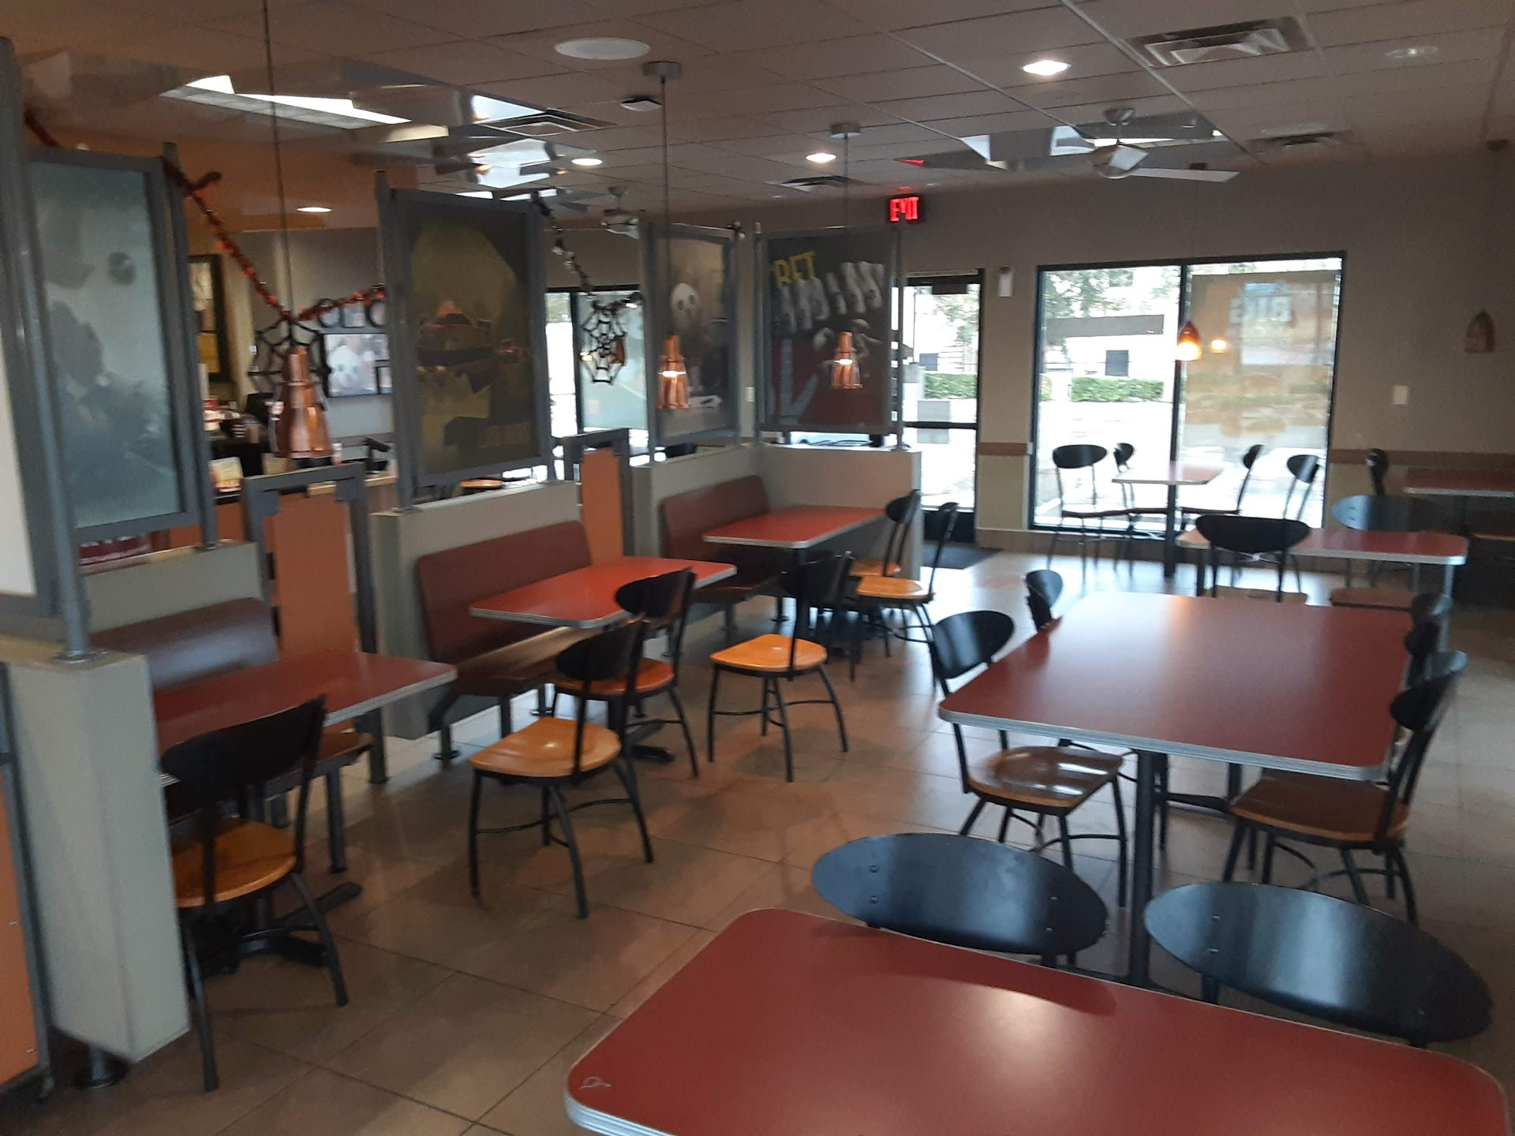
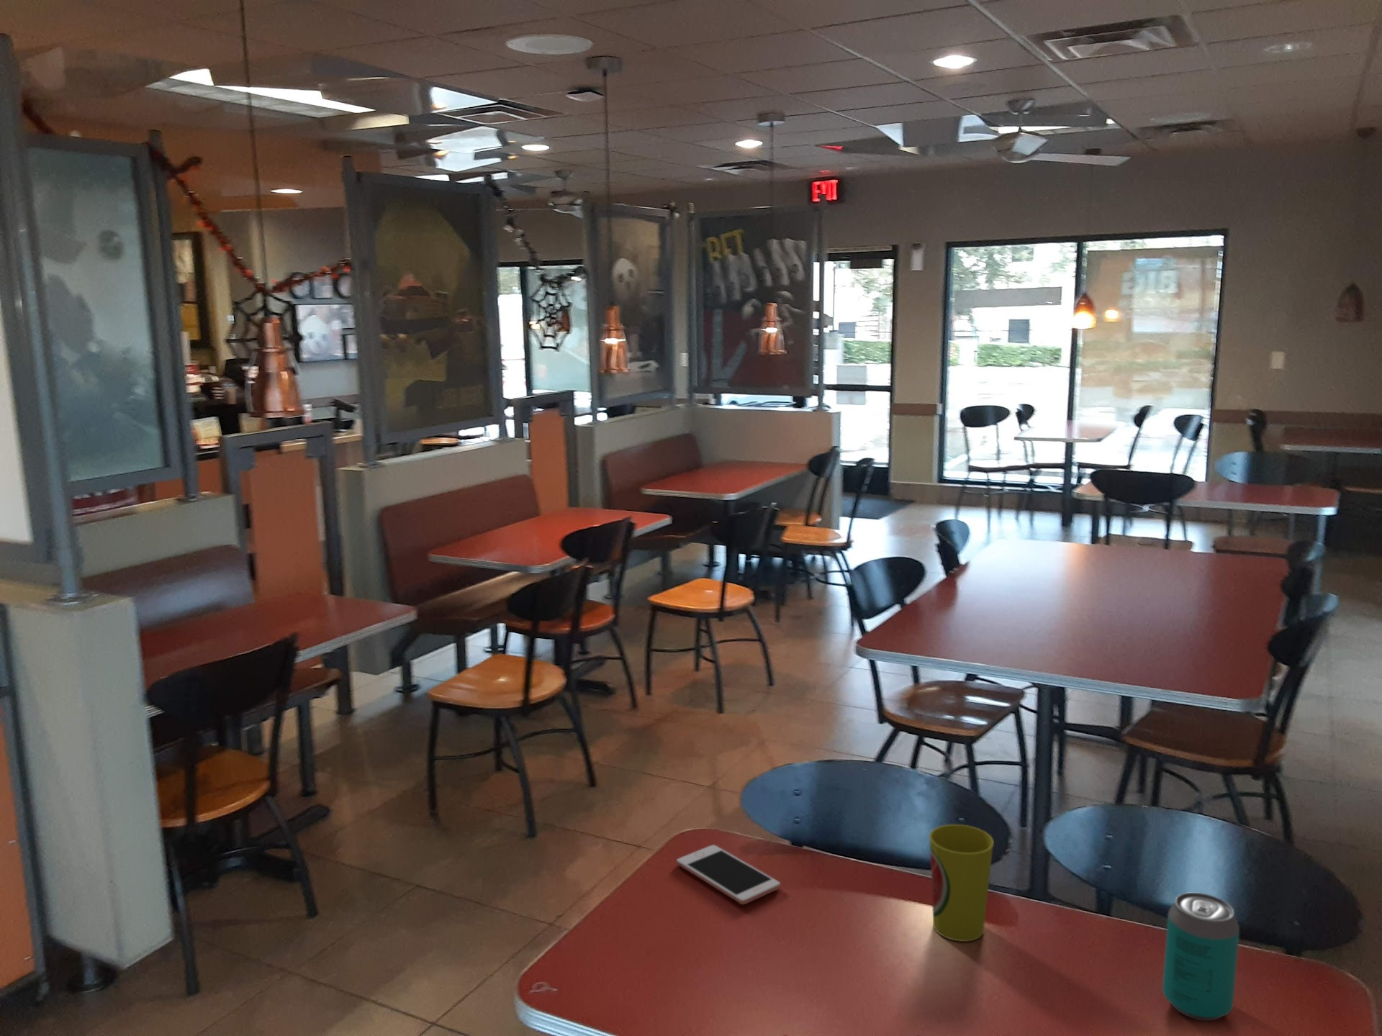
+ cell phone (727, 874)
+ cup (960, 884)
+ beverage can (1200, 957)
